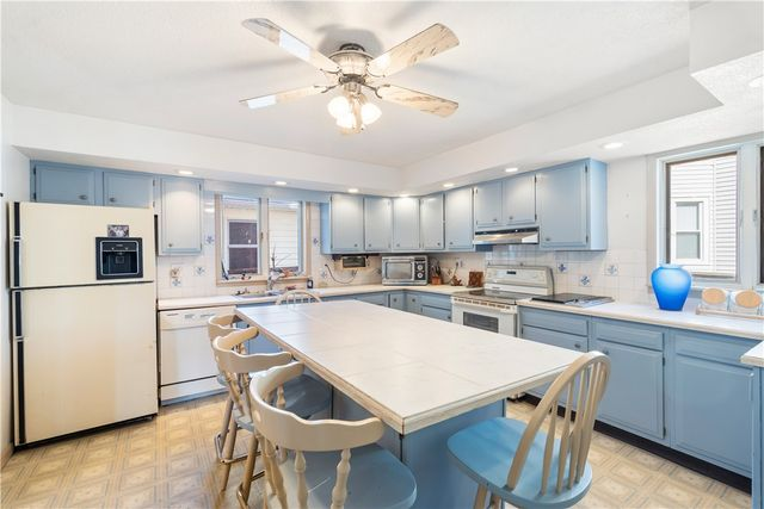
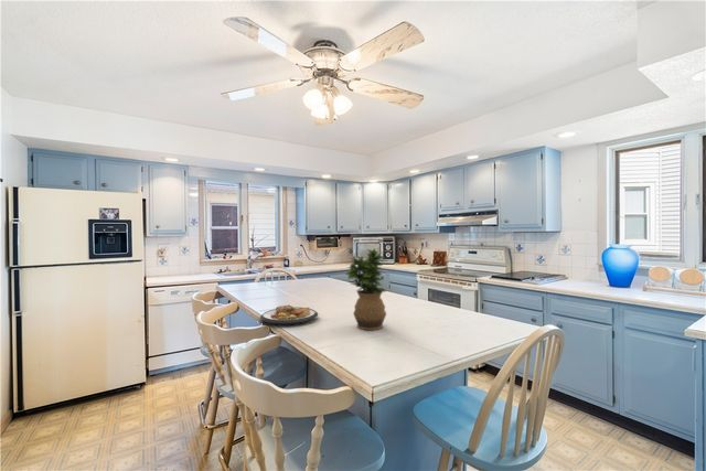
+ potted plant (366, 287)
+ plate (289, 313)
